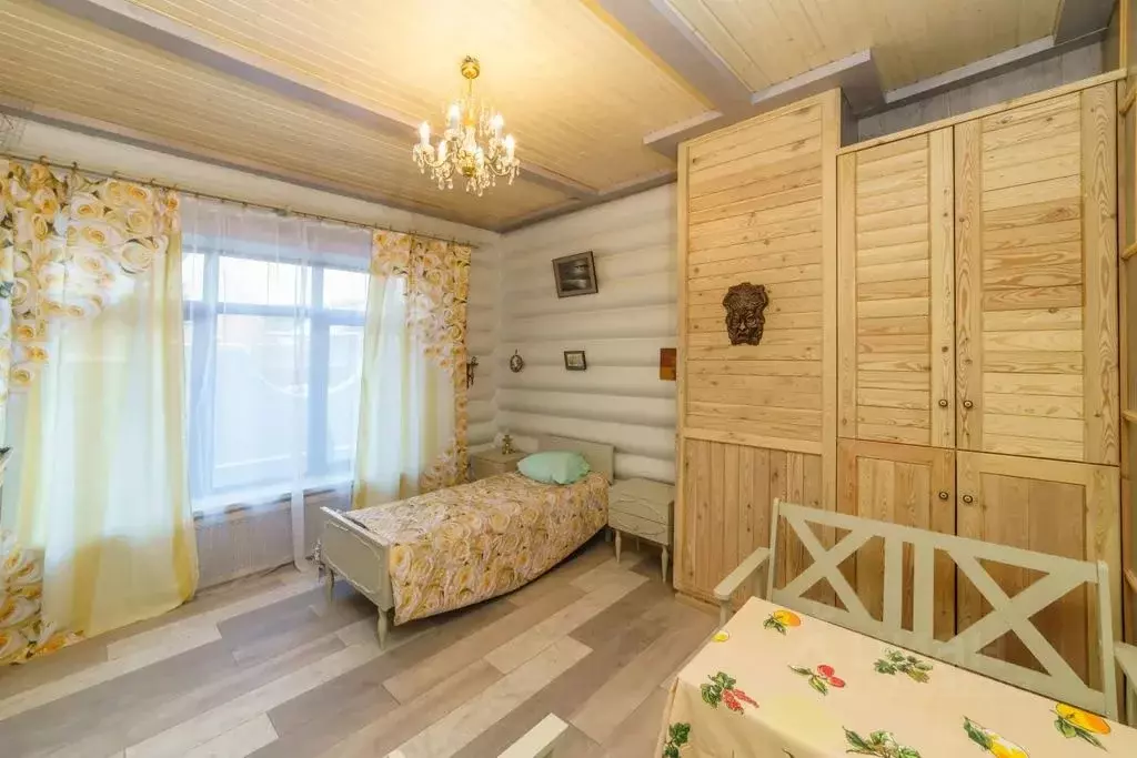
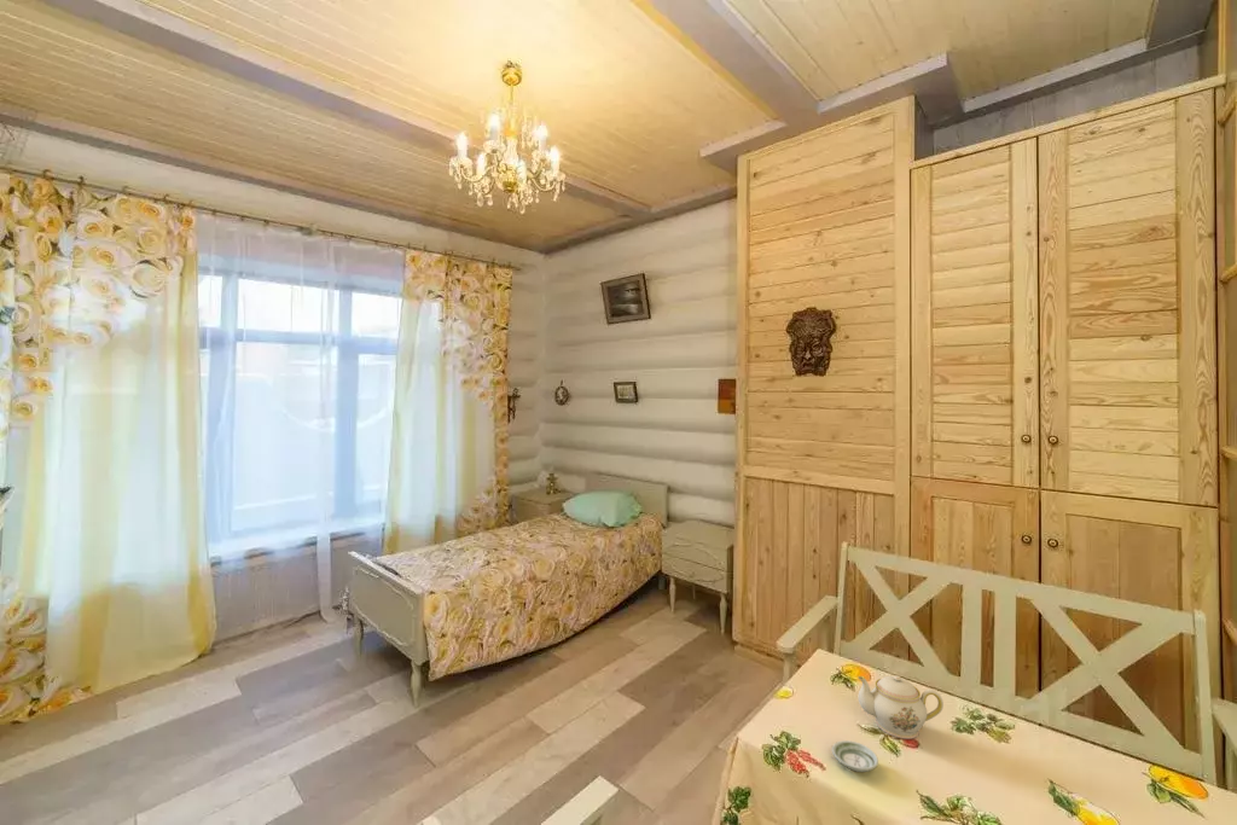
+ teapot (899, 702)
+ saucer (854, 759)
